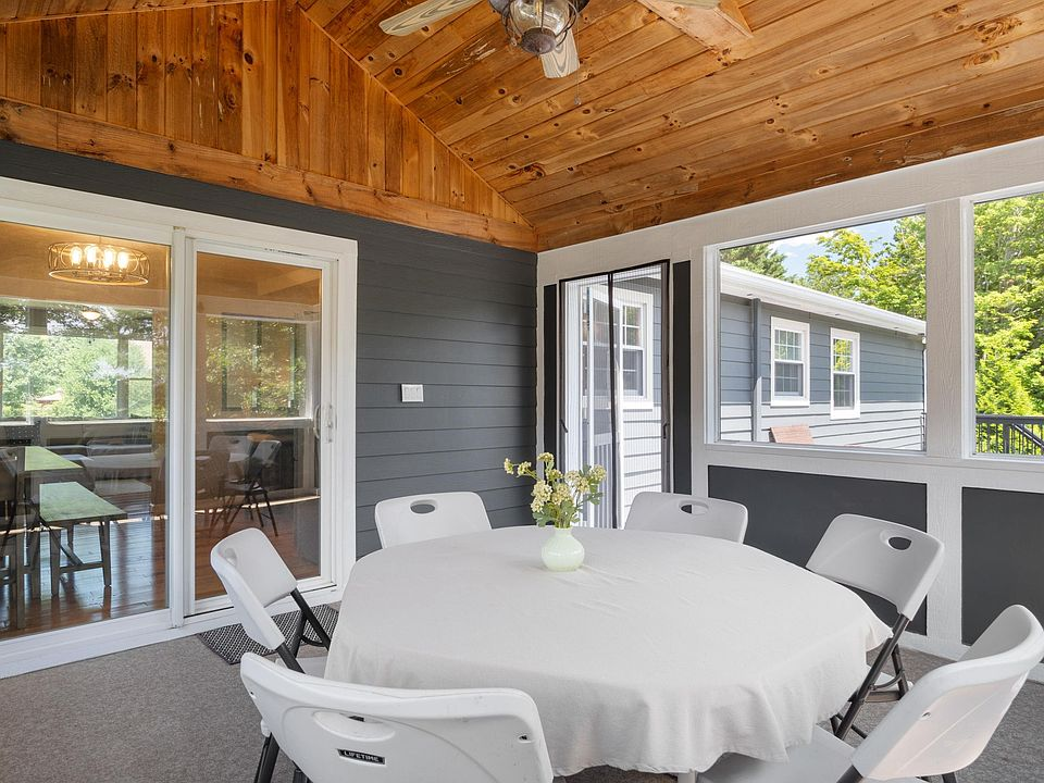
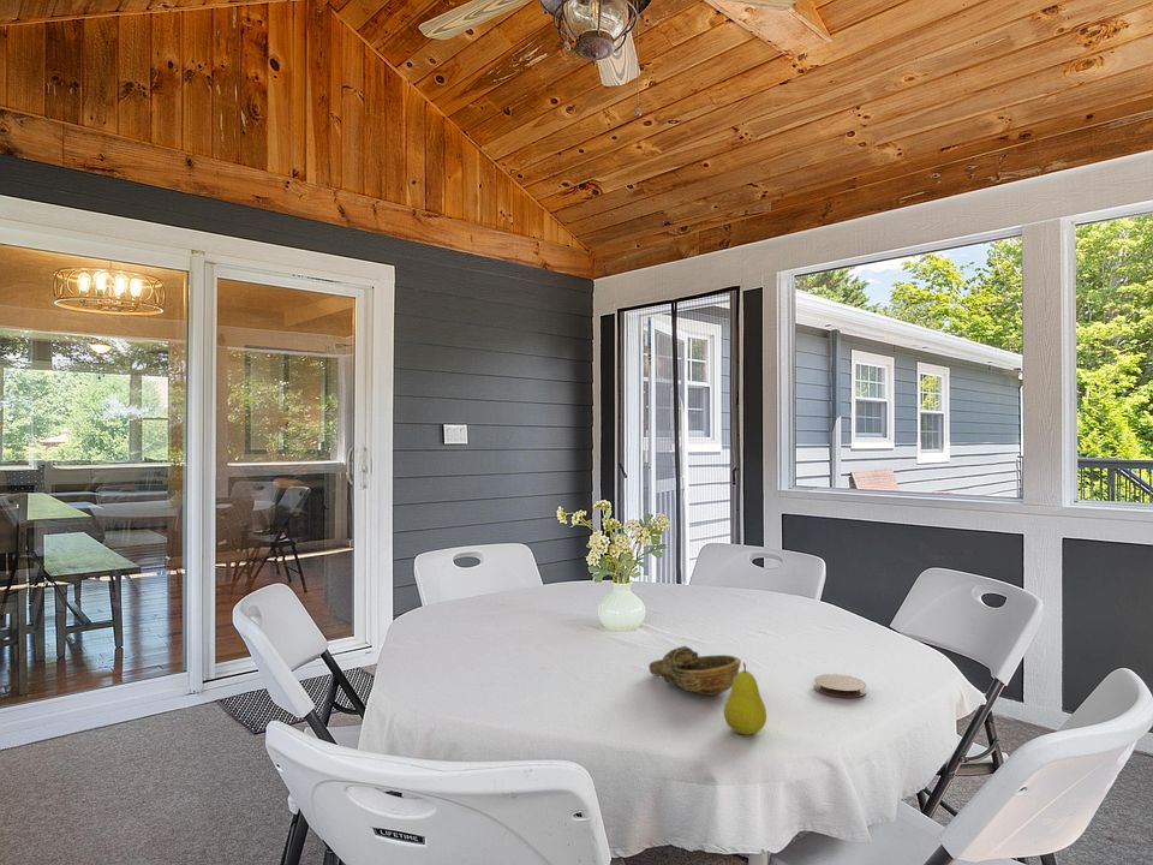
+ fruit (745, 696)
+ coaster (840, 685)
+ decorative bowl (689, 667)
